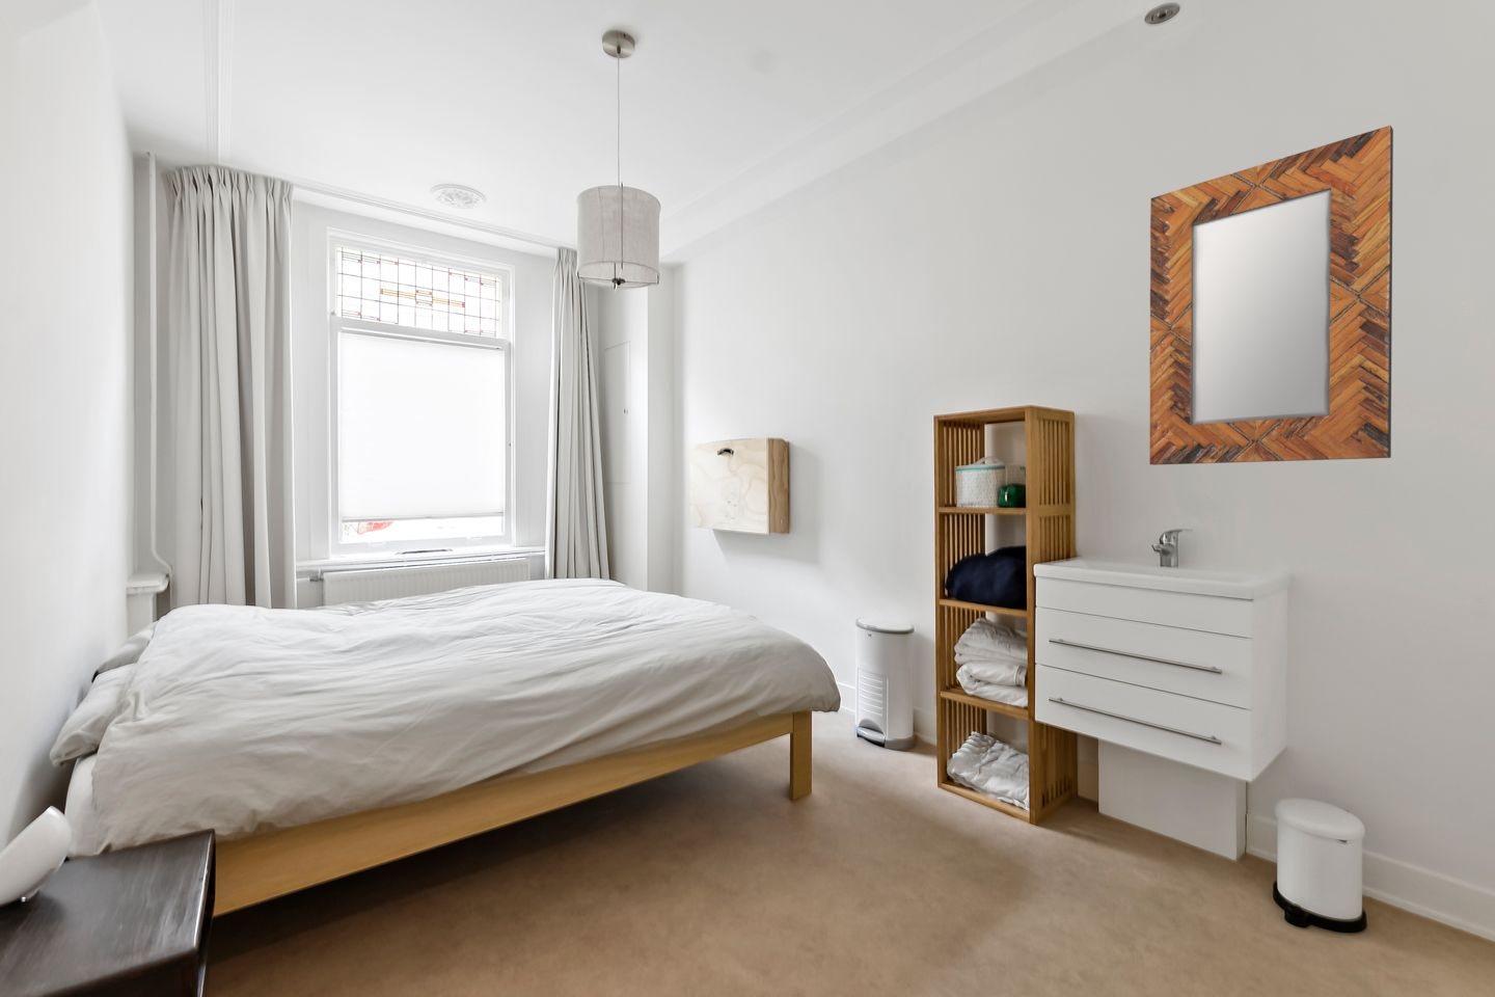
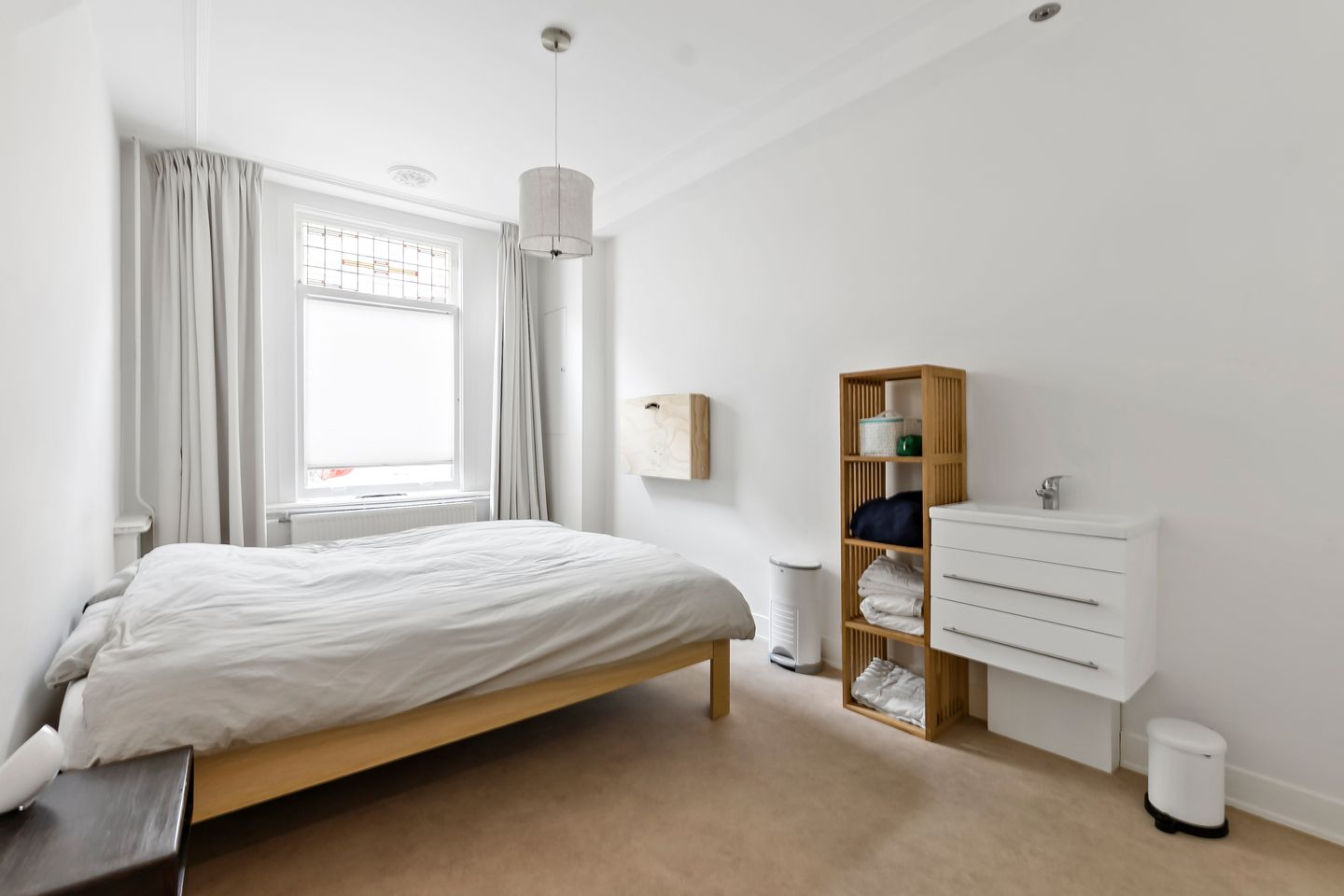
- home mirror (1258, 315)
